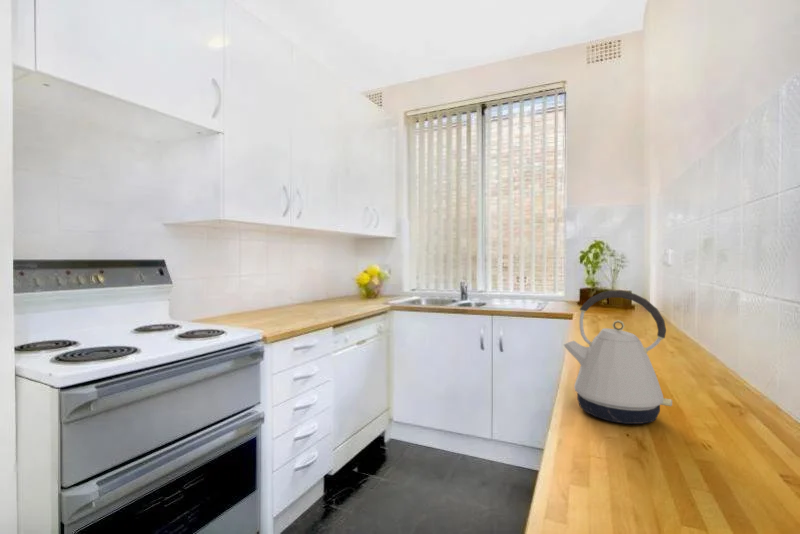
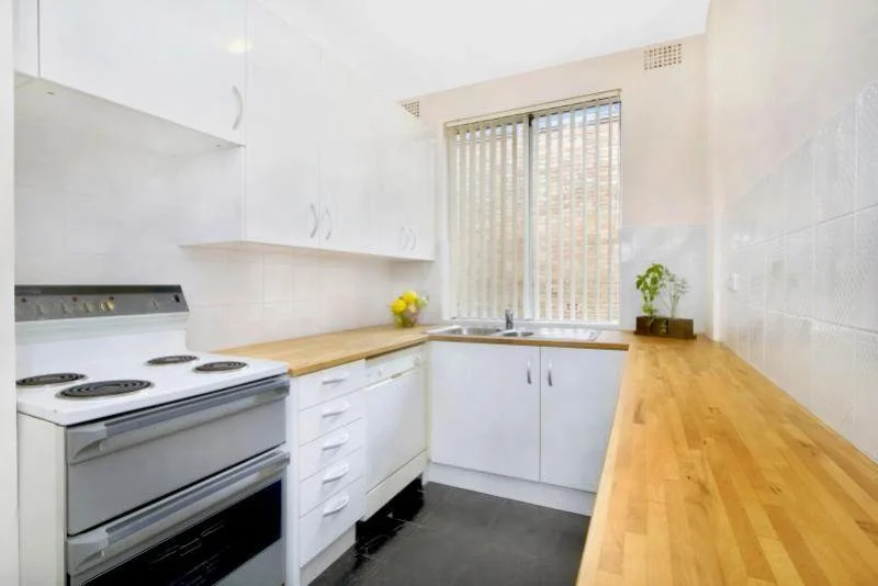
- kettle (614, 351)
